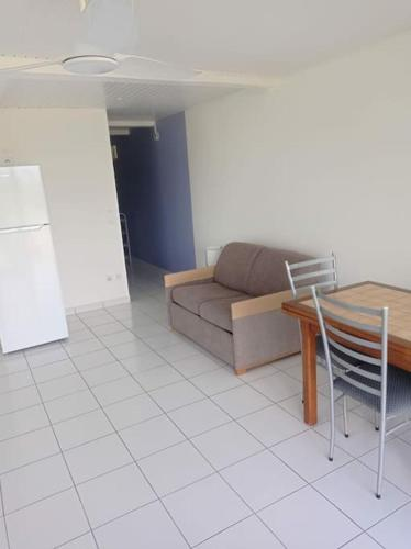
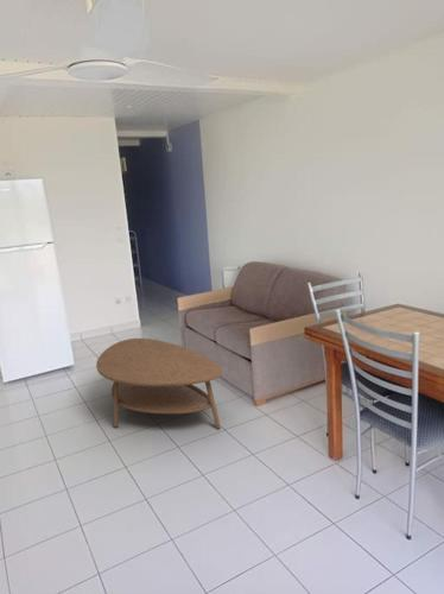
+ coffee table (150, 385)
